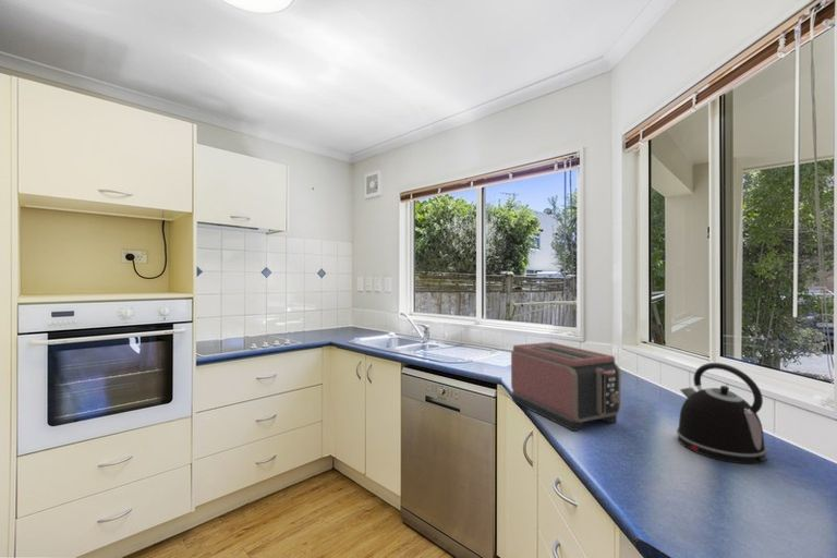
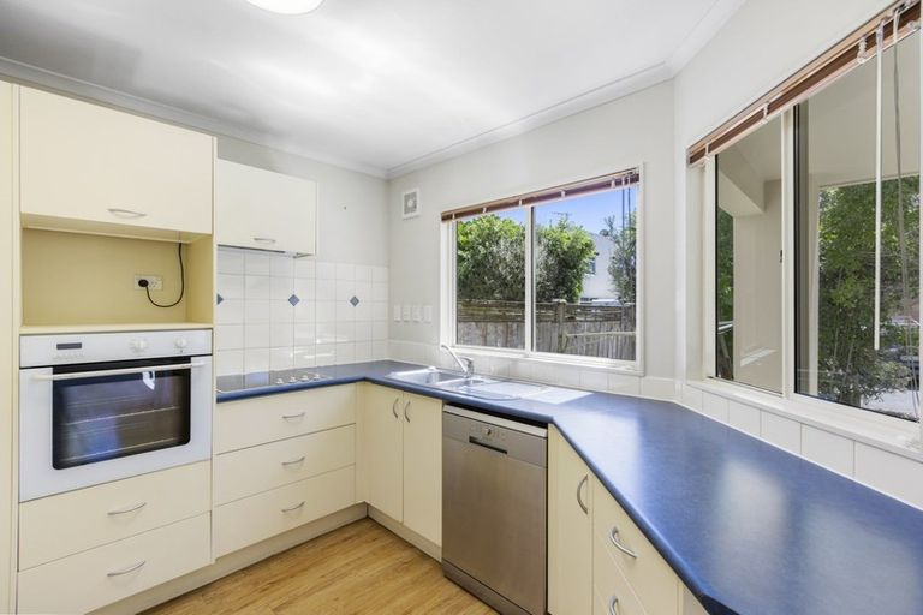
- kettle (719, 404)
- toaster (565, 381)
